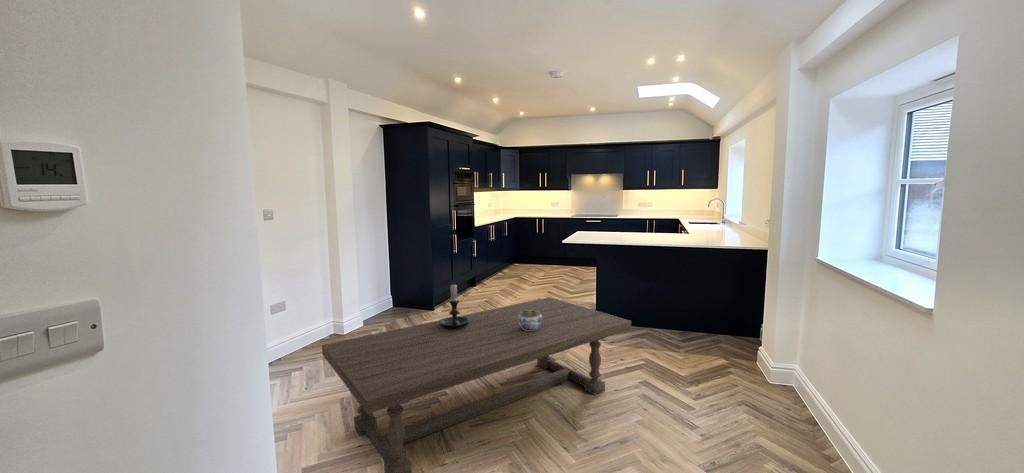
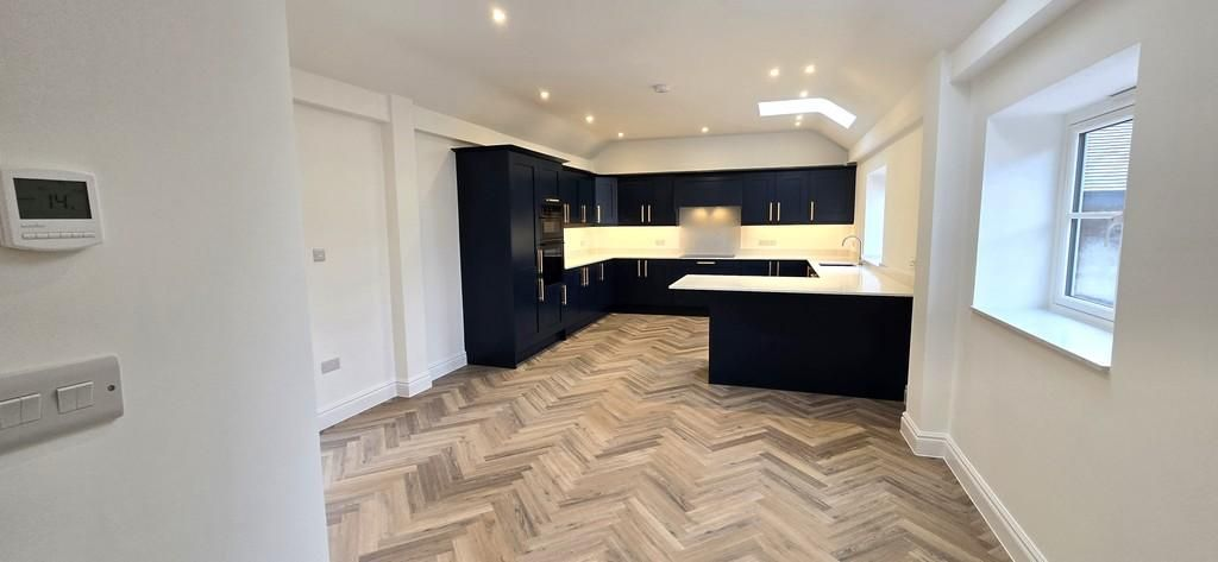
- table (488, 370)
- jar (530, 320)
- candle holder (454, 303)
